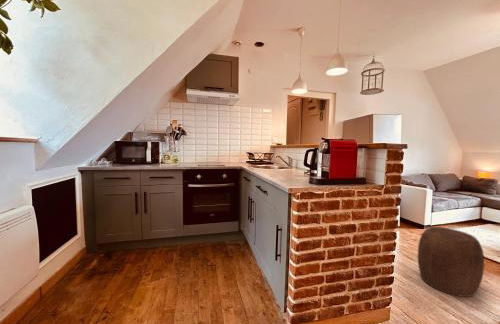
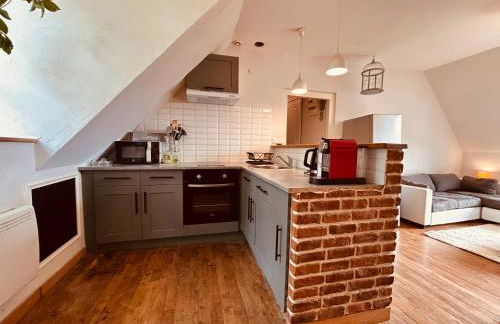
- stool (448, 258)
